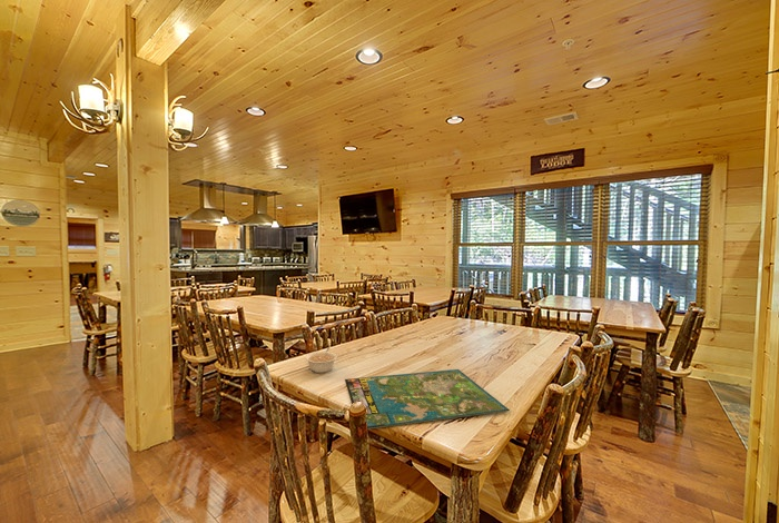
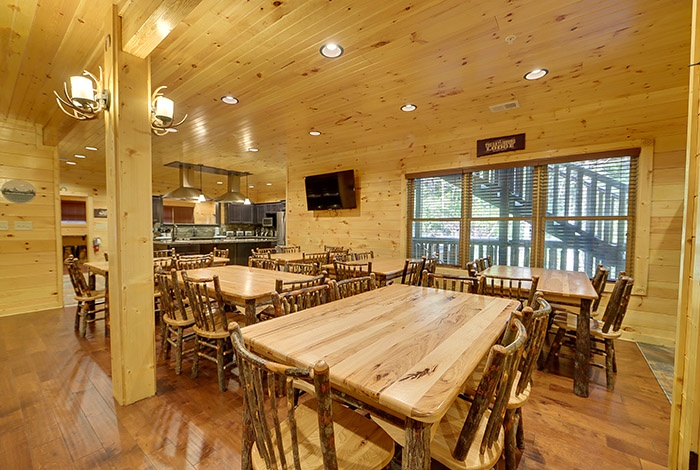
- legume (321, 361)
- board game (418, 393)
